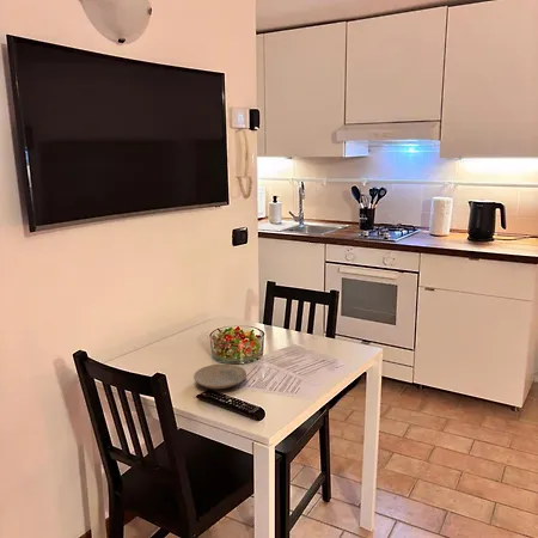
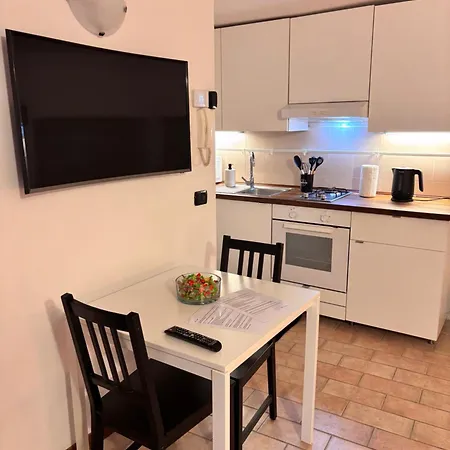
- plate (220, 378)
